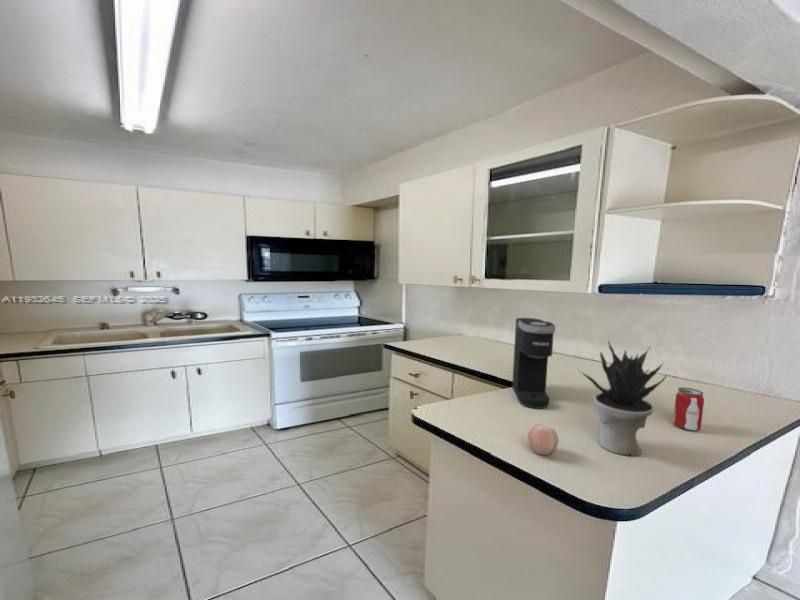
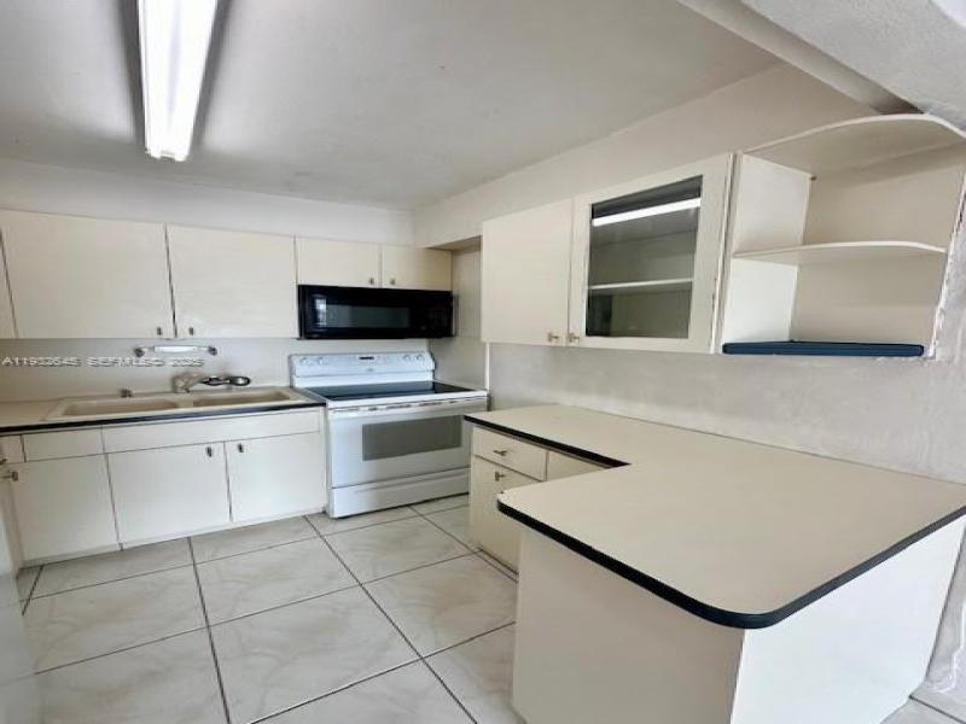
- potted plant (628, 396)
- beverage can (688, 408)
- coffee maker (531, 358)
- apple (543, 438)
